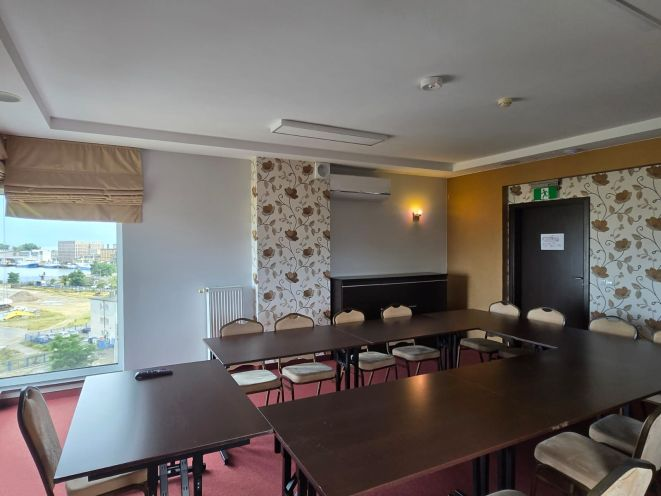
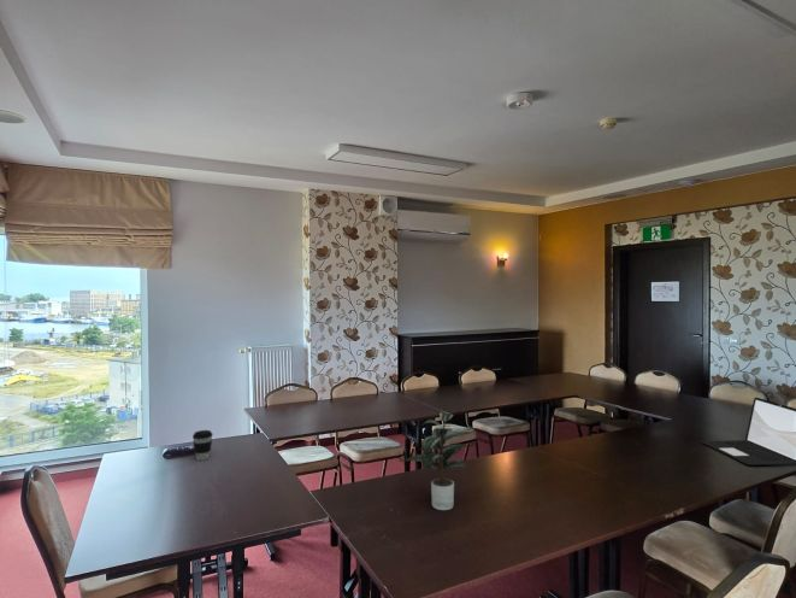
+ laptop (751, 428)
+ potted plant (437, 462)
+ coffee cup (202, 445)
